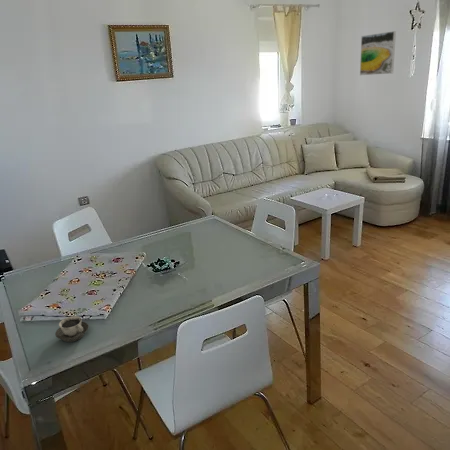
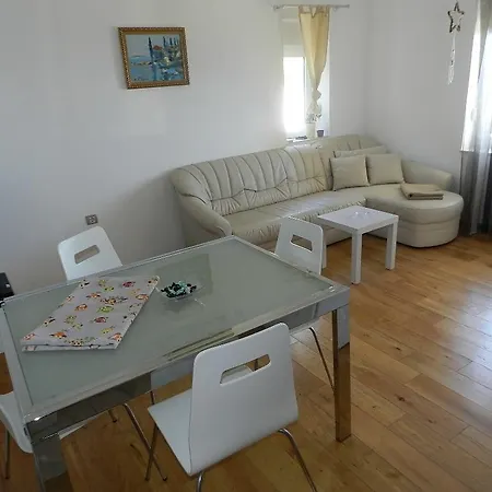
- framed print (377, 54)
- cup (72, 329)
